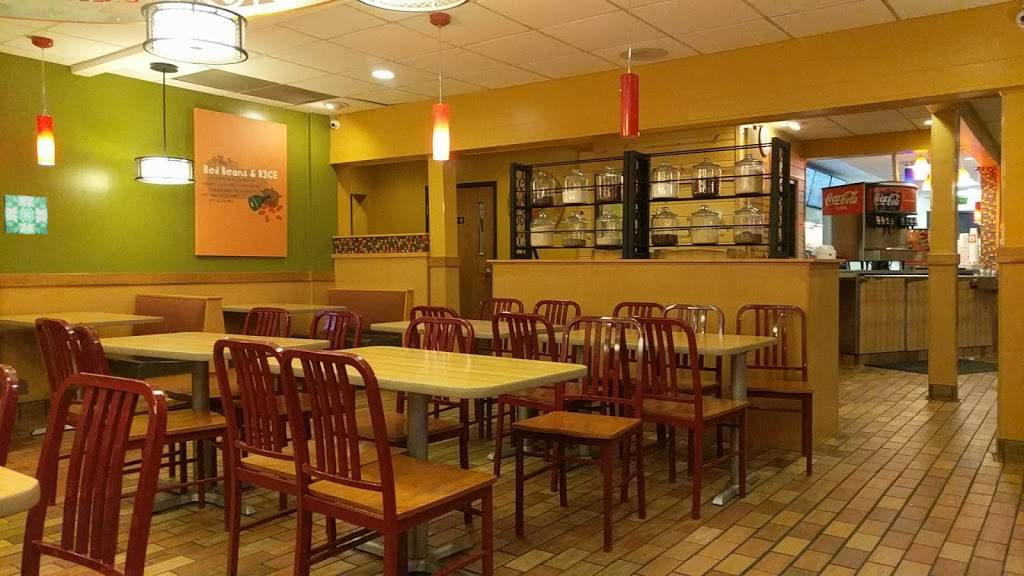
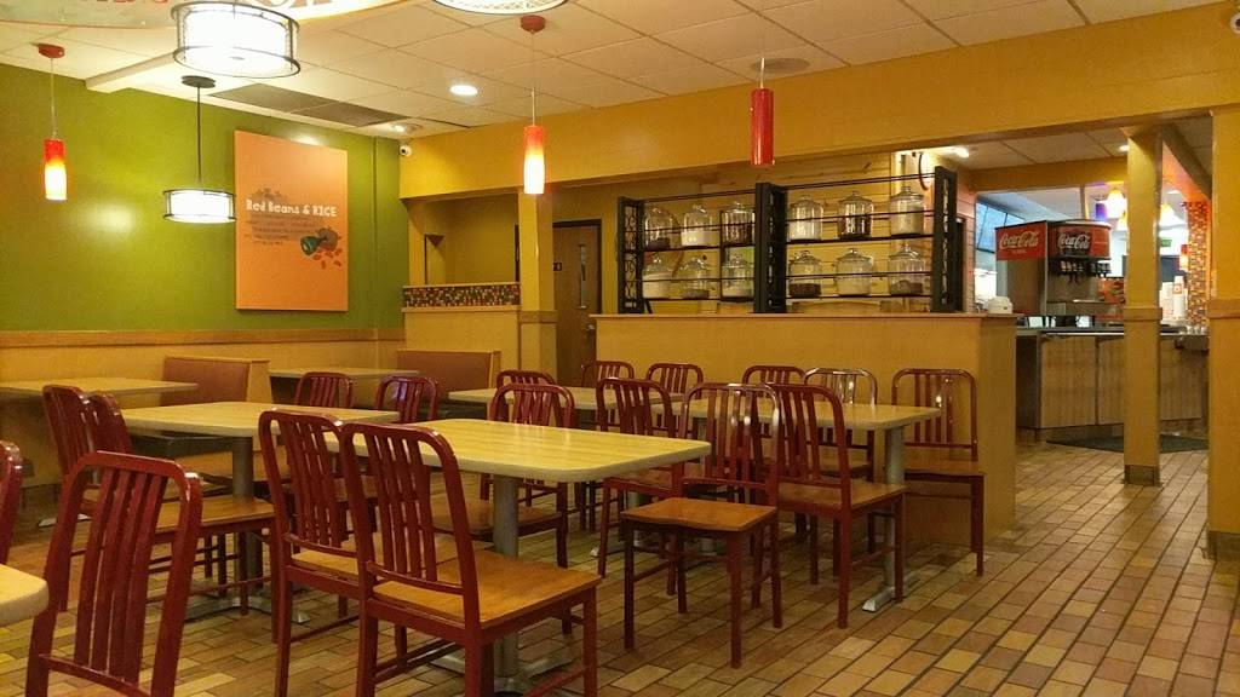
- wall art (26, 215)
